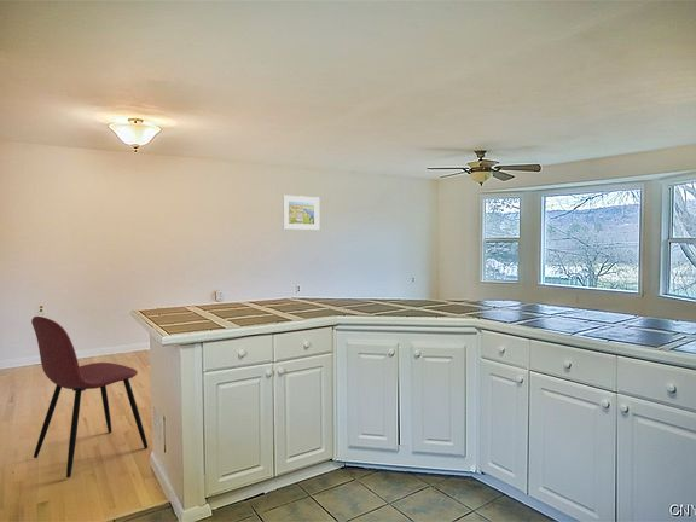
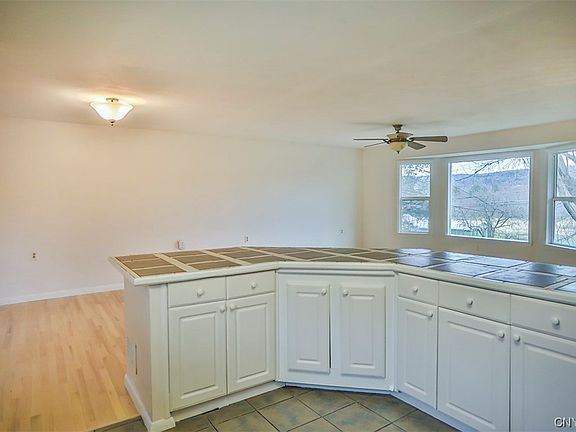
- dining chair (91, 382)
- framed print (301, 213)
